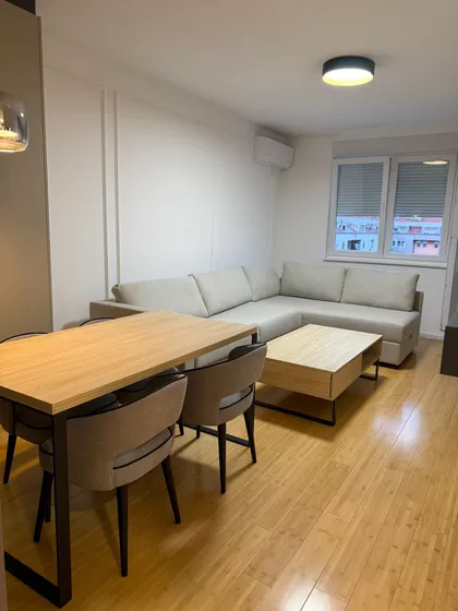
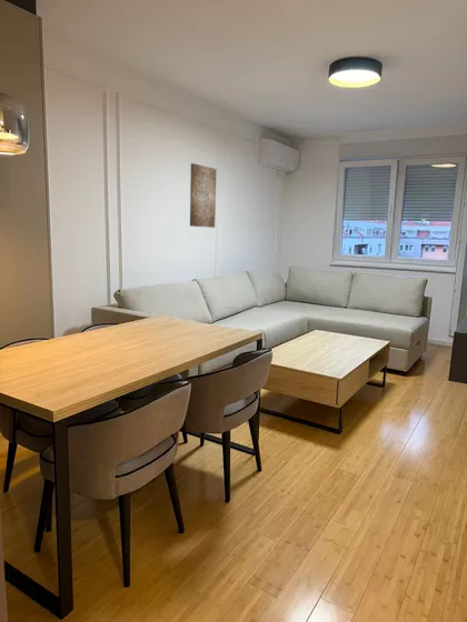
+ wall art (202, 197)
